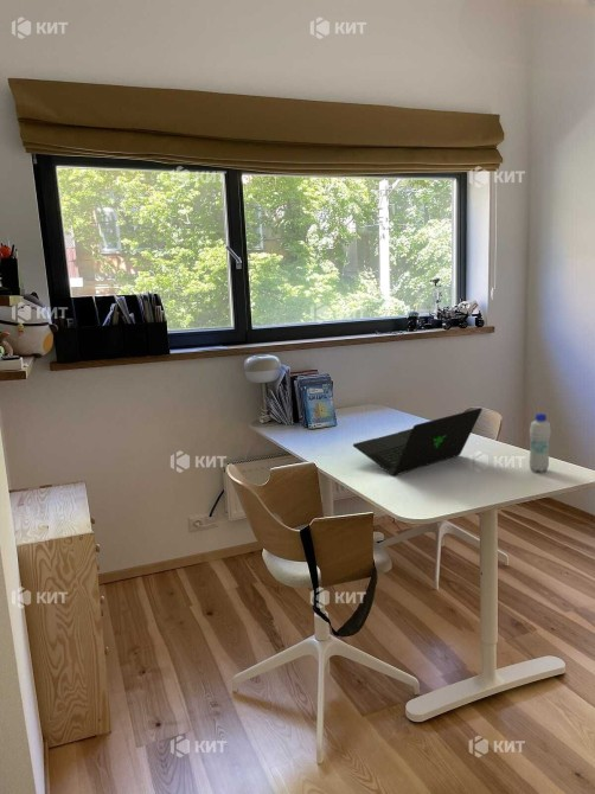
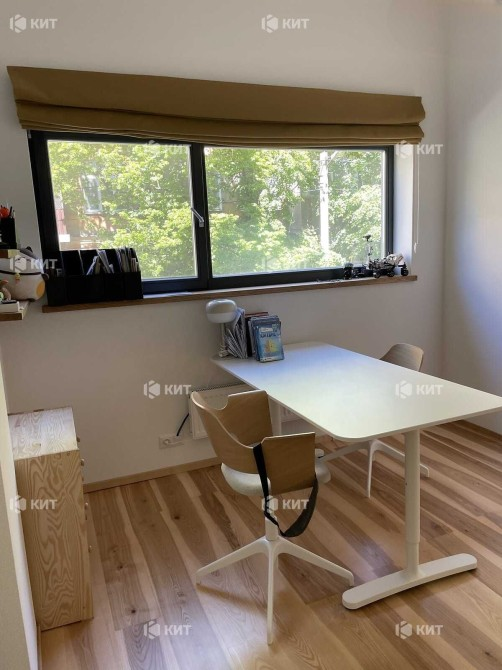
- laptop (416, 435)
- bottle (539, 442)
